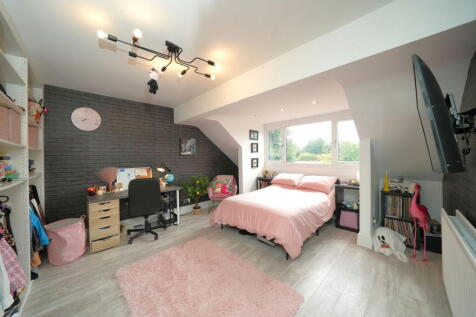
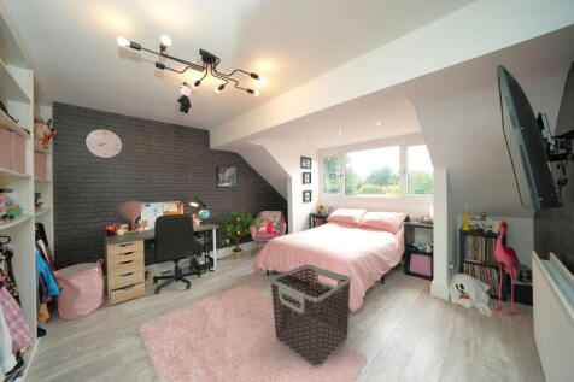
+ clothes hamper (311, 307)
